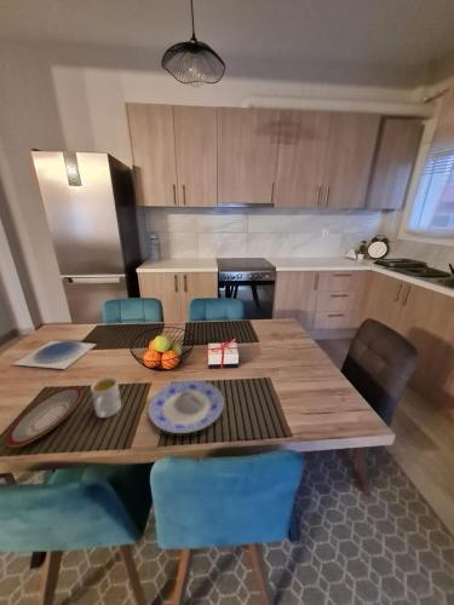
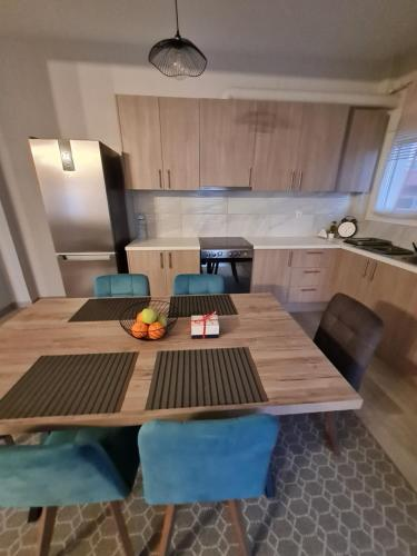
- plate (186, 402)
- plate (48, 414)
- mug (104, 399)
- plate (59, 350)
